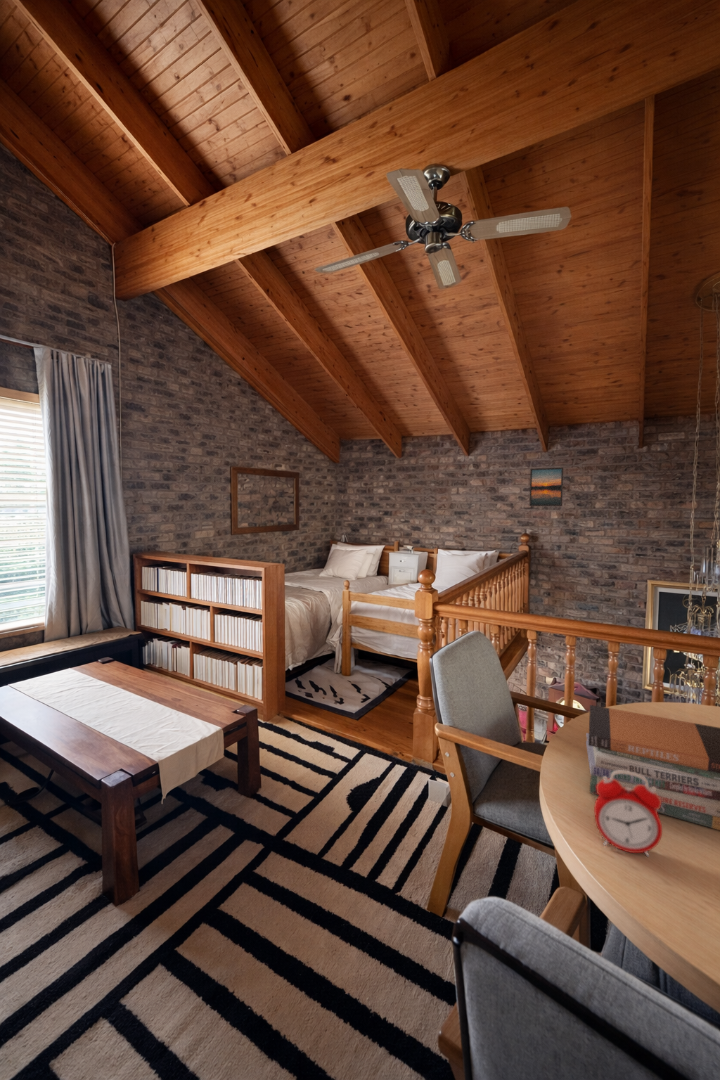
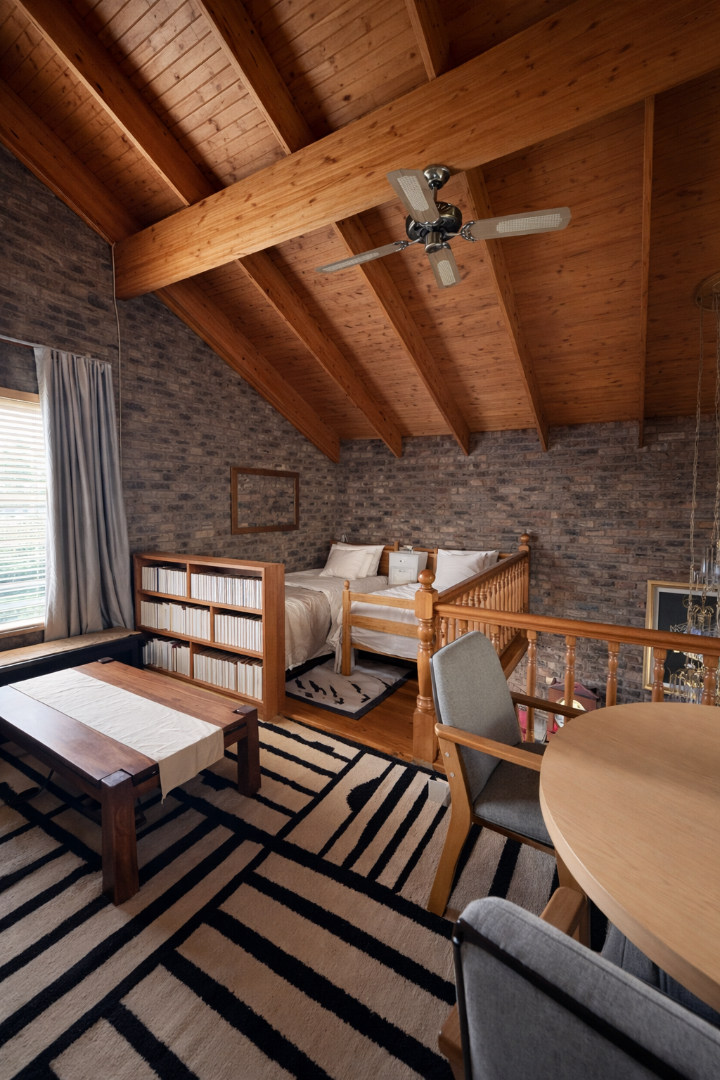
- alarm clock (627, 809)
- book stack (654, 761)
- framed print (546, 487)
